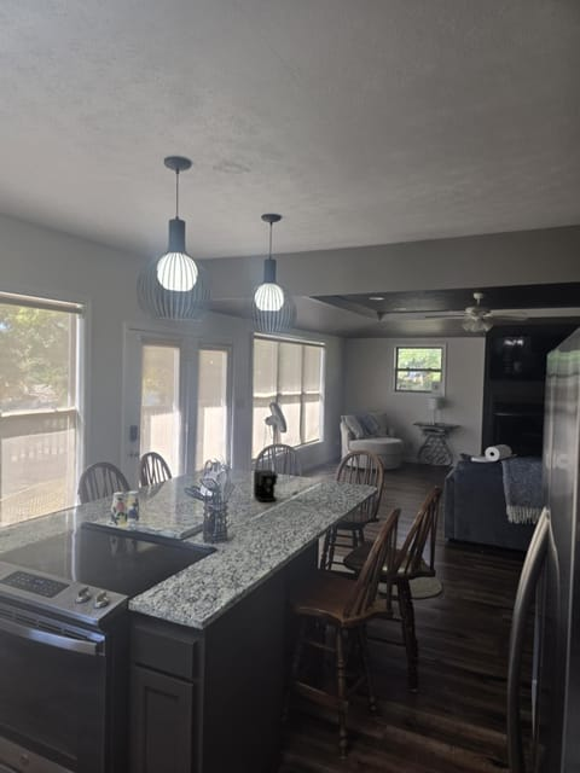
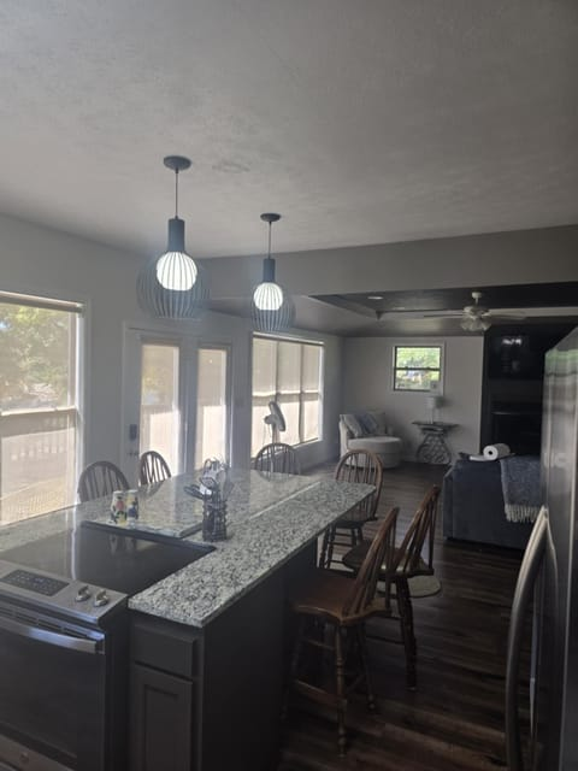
- coffee maker (276, 483)
